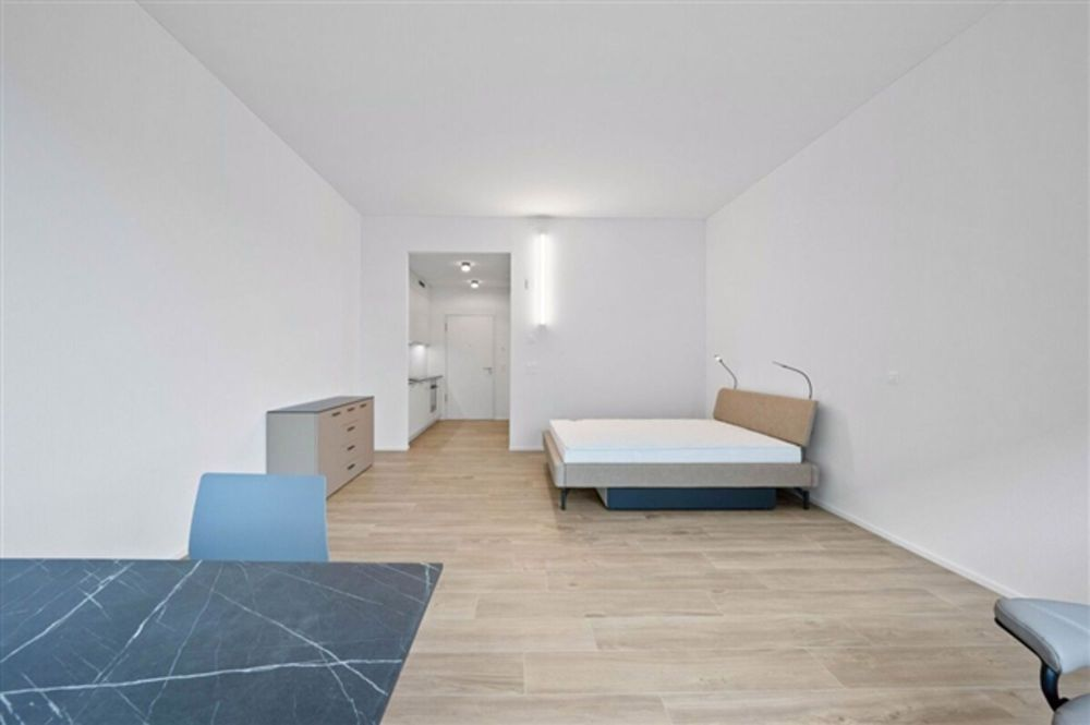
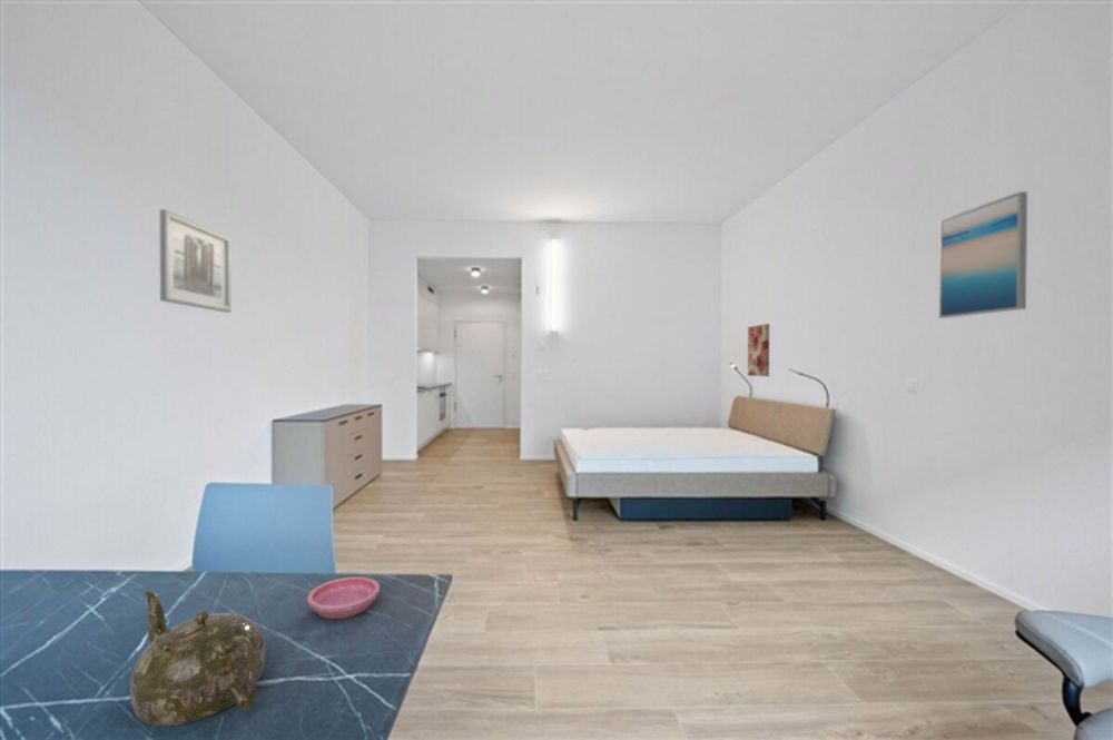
+ wall art (978, 260)
+ teapot (196, 649)
+ wall art (199, 266)
+ wall art (758, 351)
+ saucer (344, 598)
